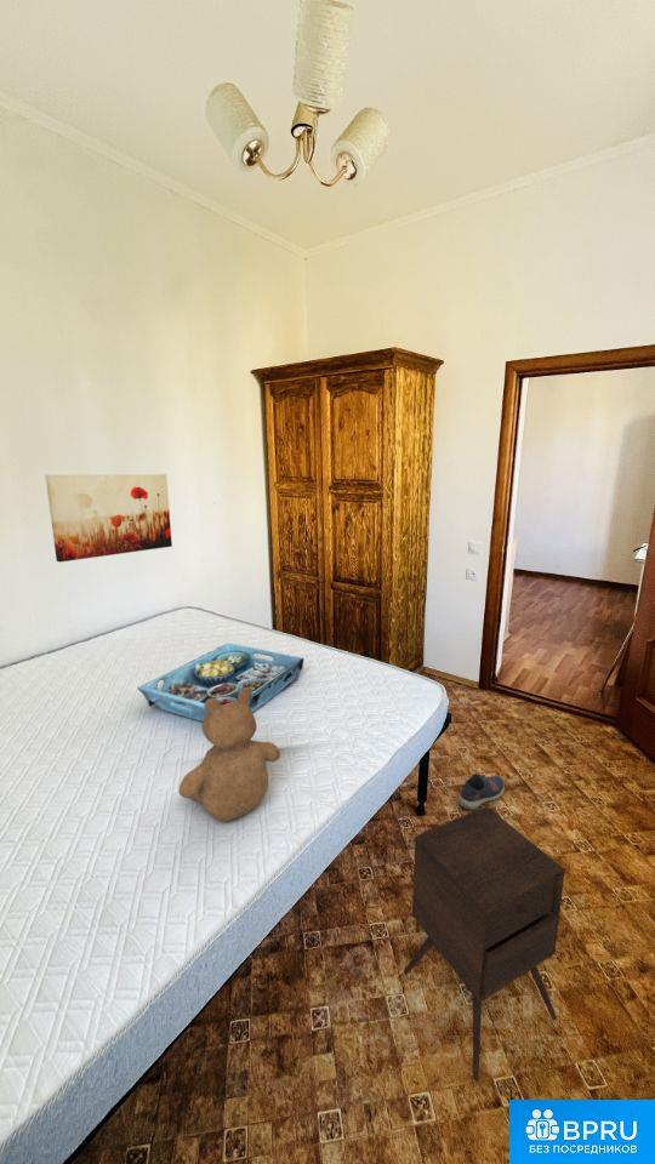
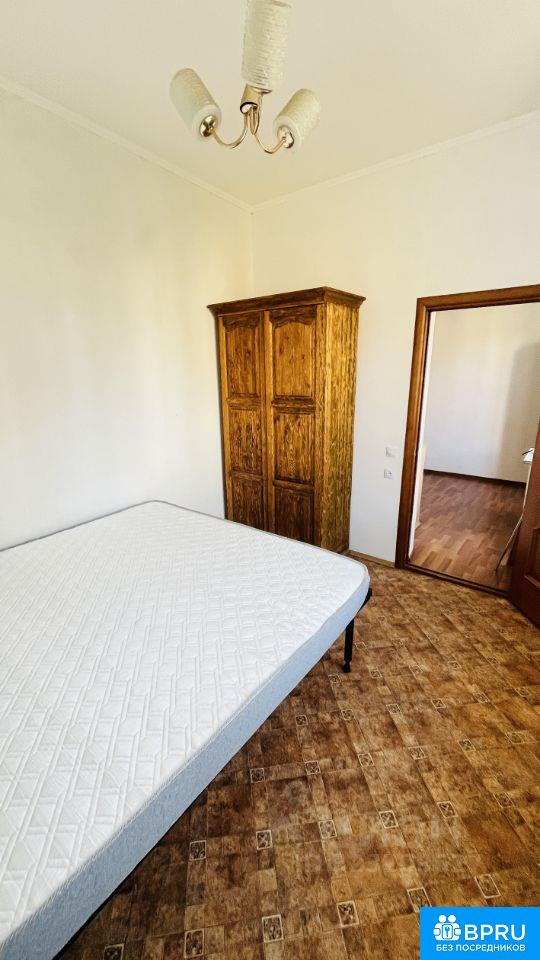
- teddy bear (222, 744)
- wall art (115, 514)
- side table (483, 926)
- shoe (483, 784)
- serving tray (227, 679)
